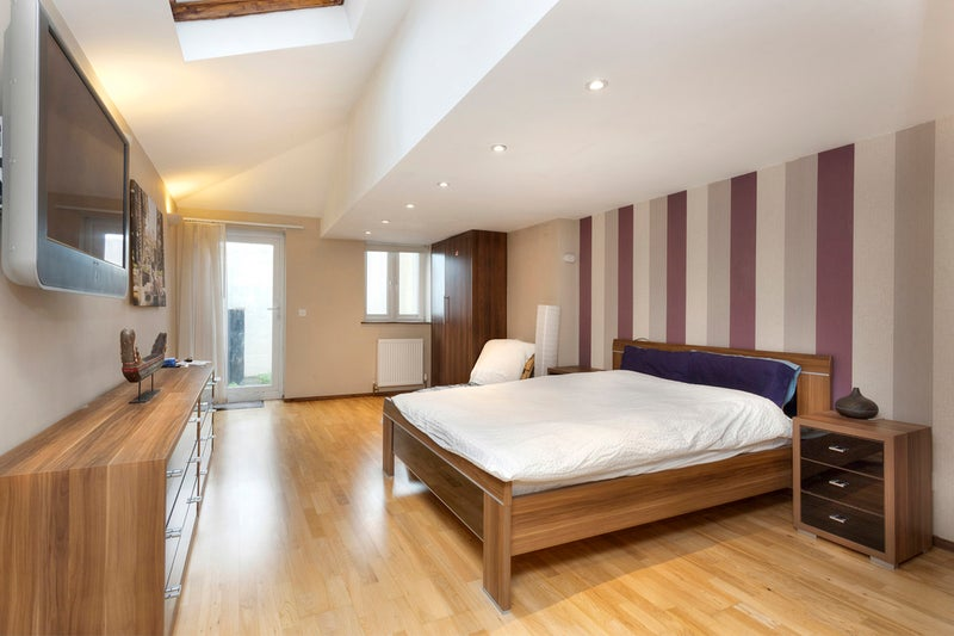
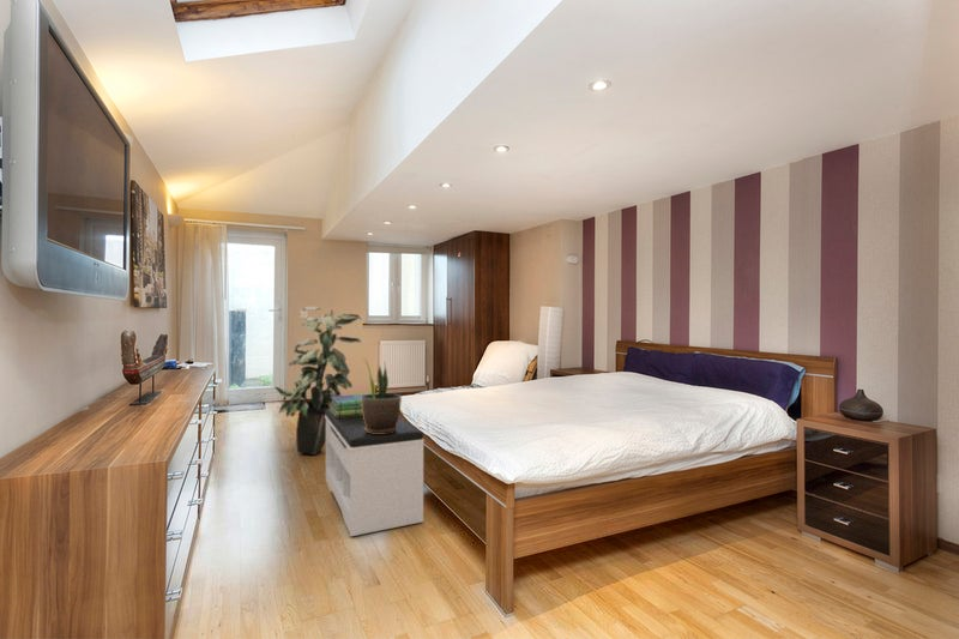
+ bench (368, 458)
+ stack of books (358, 404)
+ potted plant (381, 394)
+ indoor plant (319, 379)
